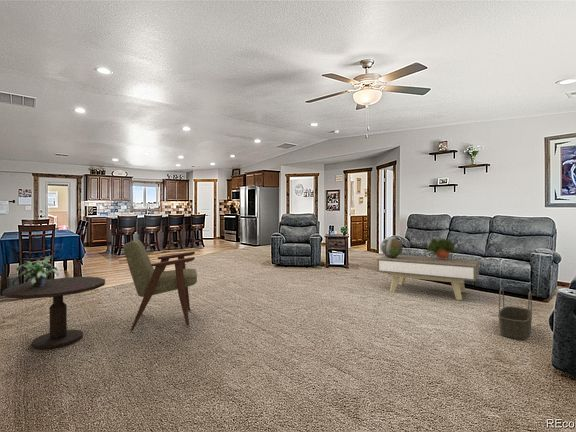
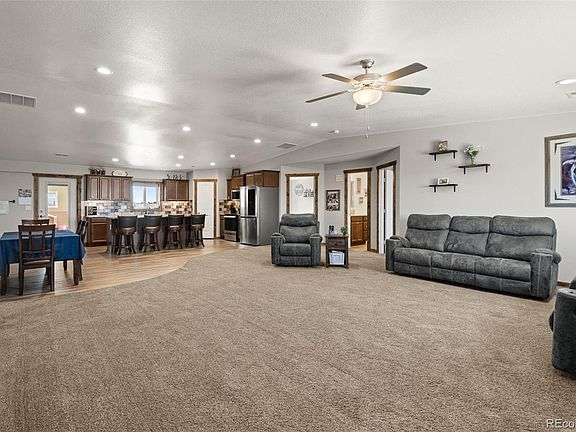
- coffee table (427, 275)
- armchair (163, 279)
- basket (515, 310)
- decorative sphere (391, 247)
- side table (58, 312)
- potted plant (40, 270)
- potted plant (441, 248)
